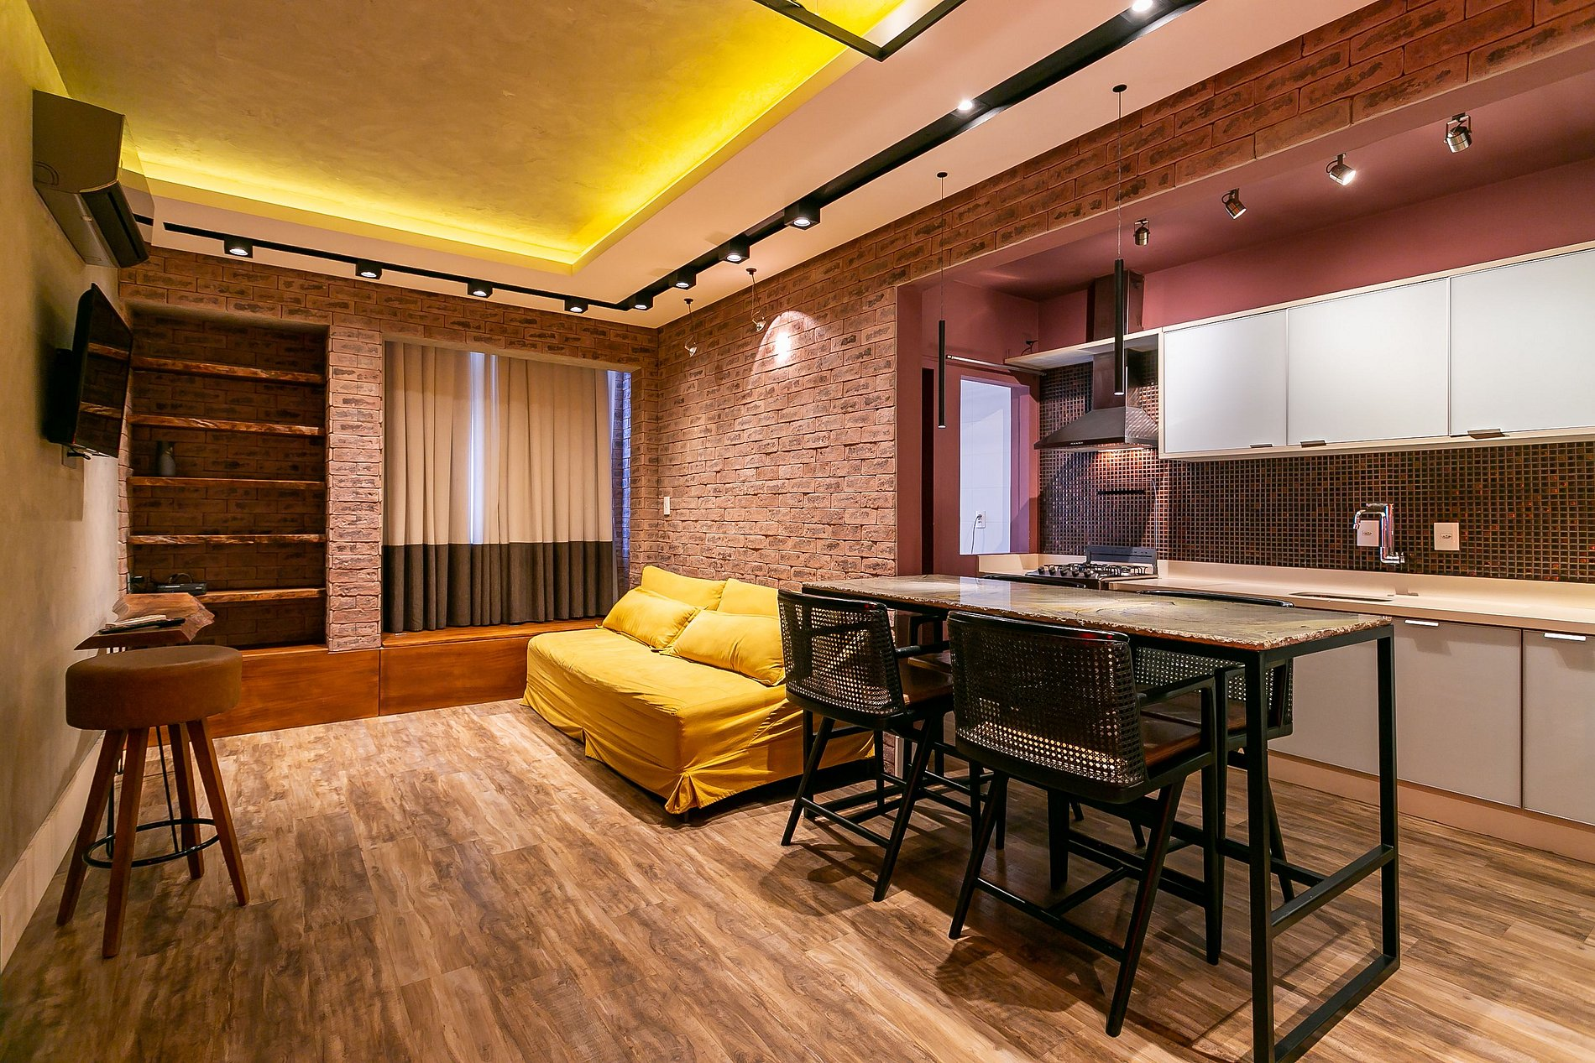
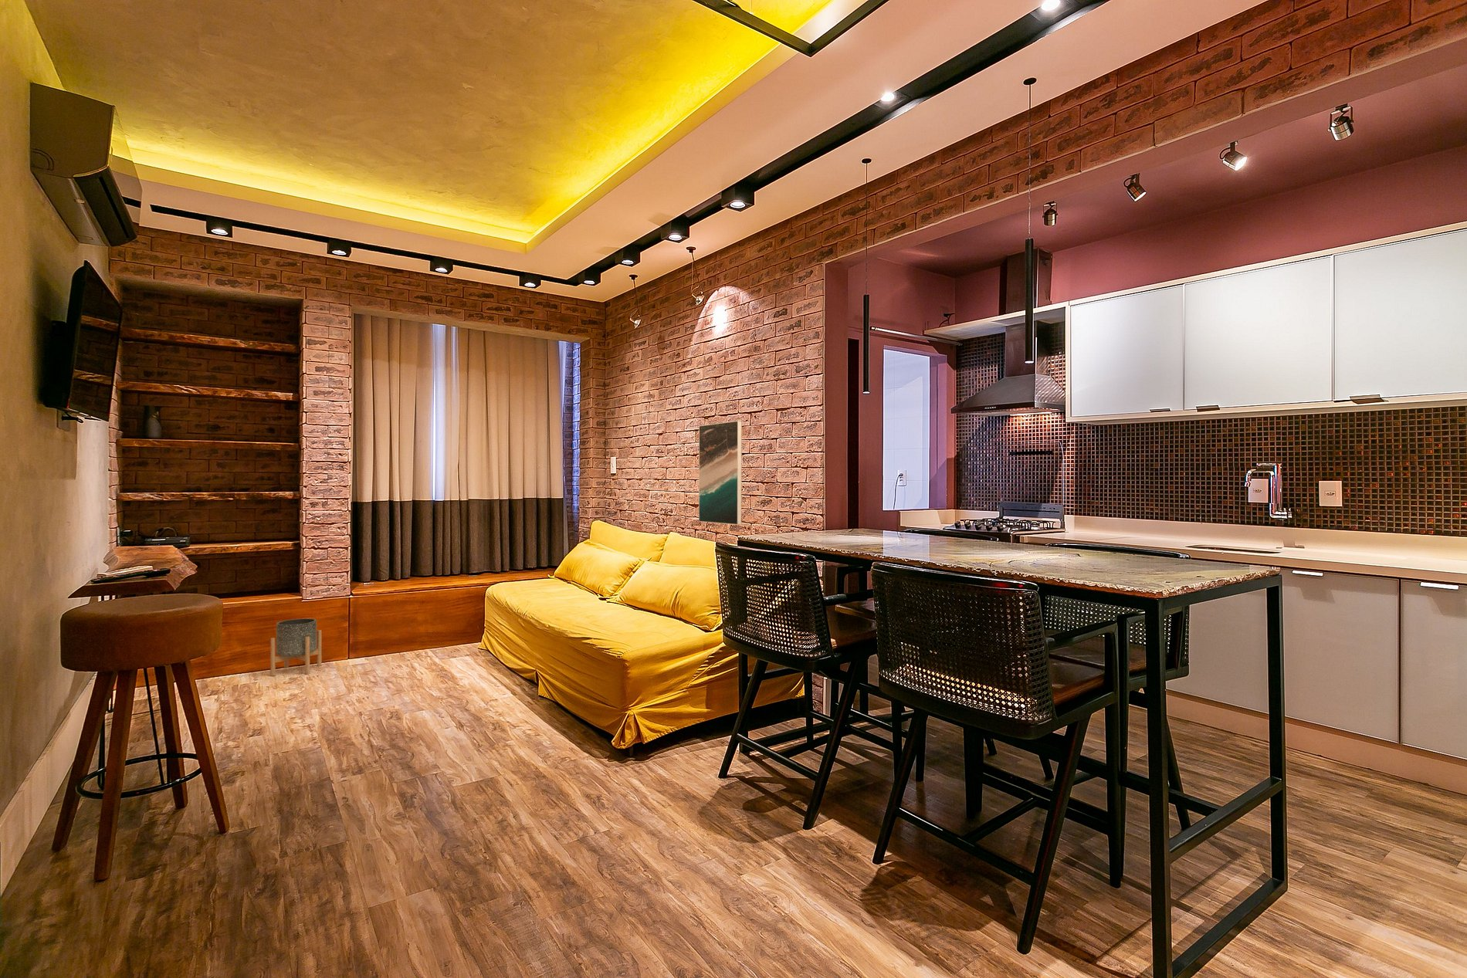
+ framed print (719, 474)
+ planter (297, 646)
